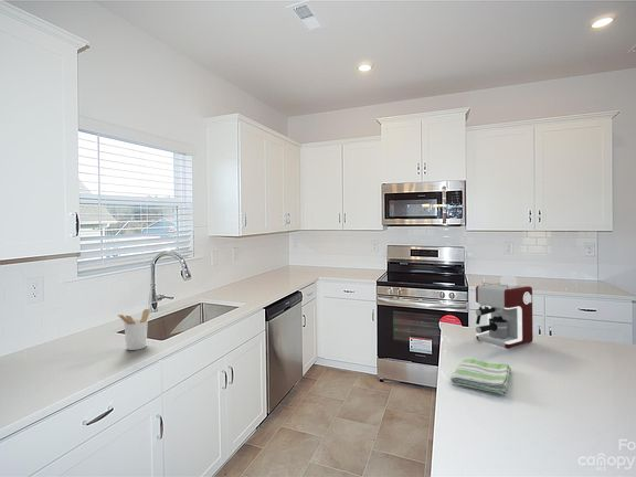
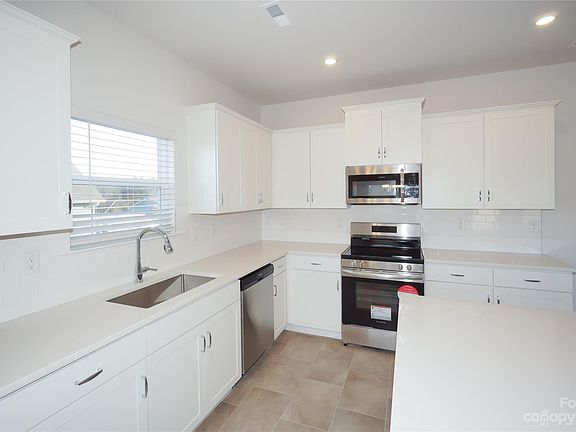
- coffee maker (498, 309)
- utensil holder (132, 329)
- dish towel (481, 372)
